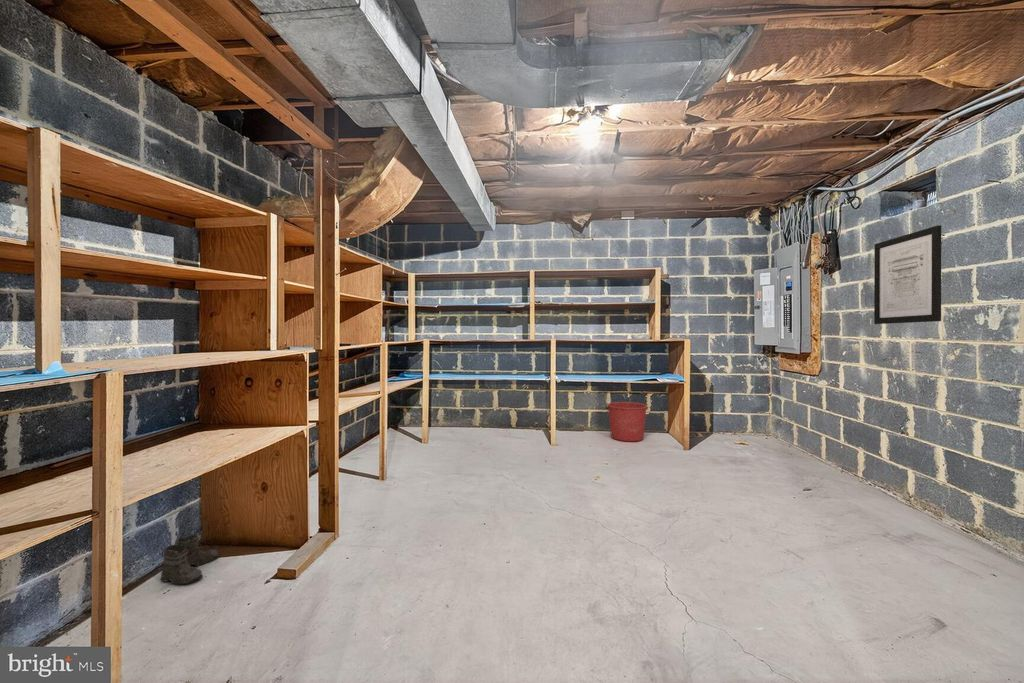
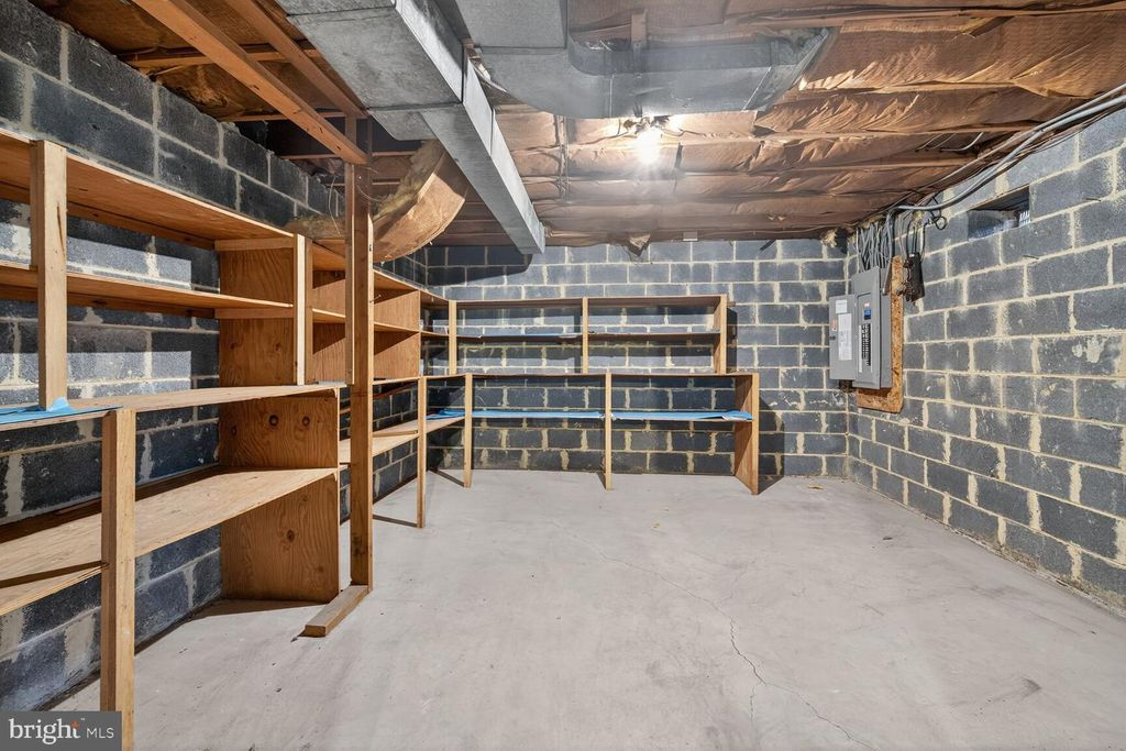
- wall art (904, 279)
- boots (189, 556)
- bucket (626, 421)
